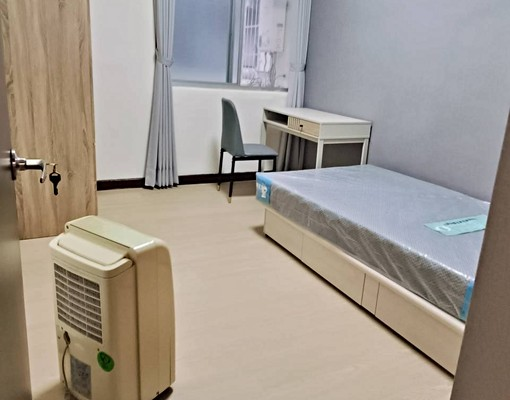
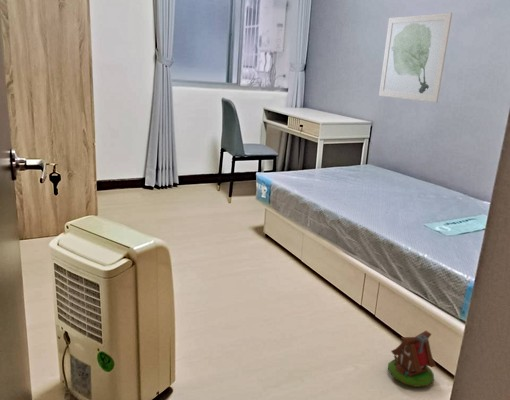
+ wall art (412, 58)
+ toy house (413, 354)
